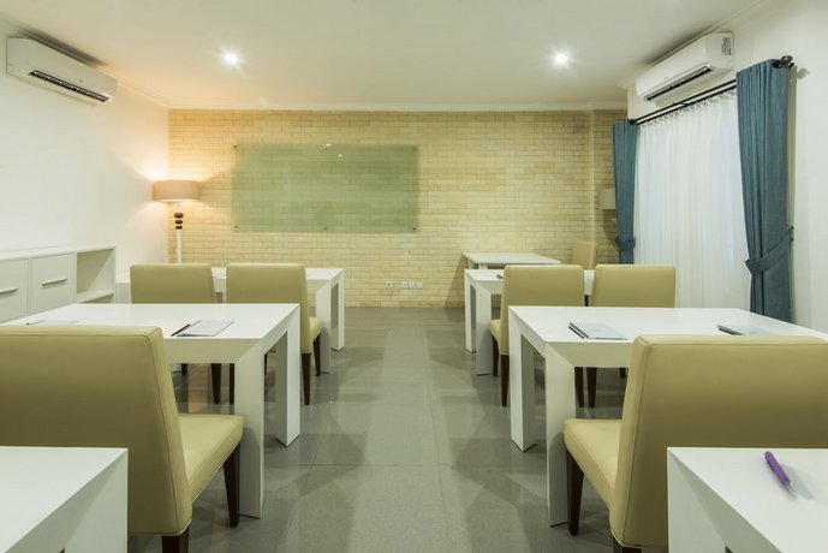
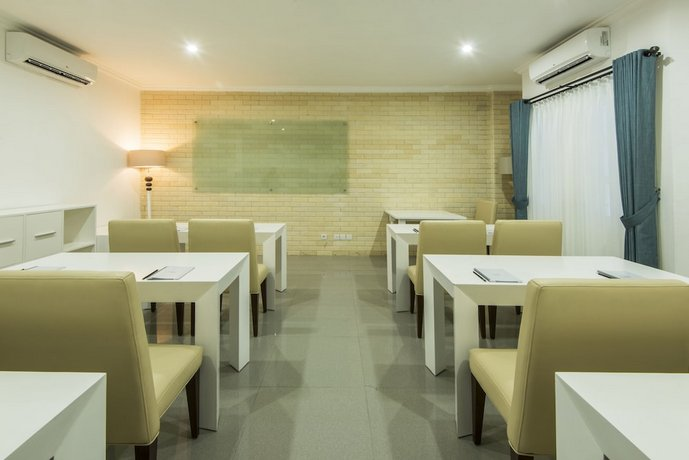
- pen (776, 468)
